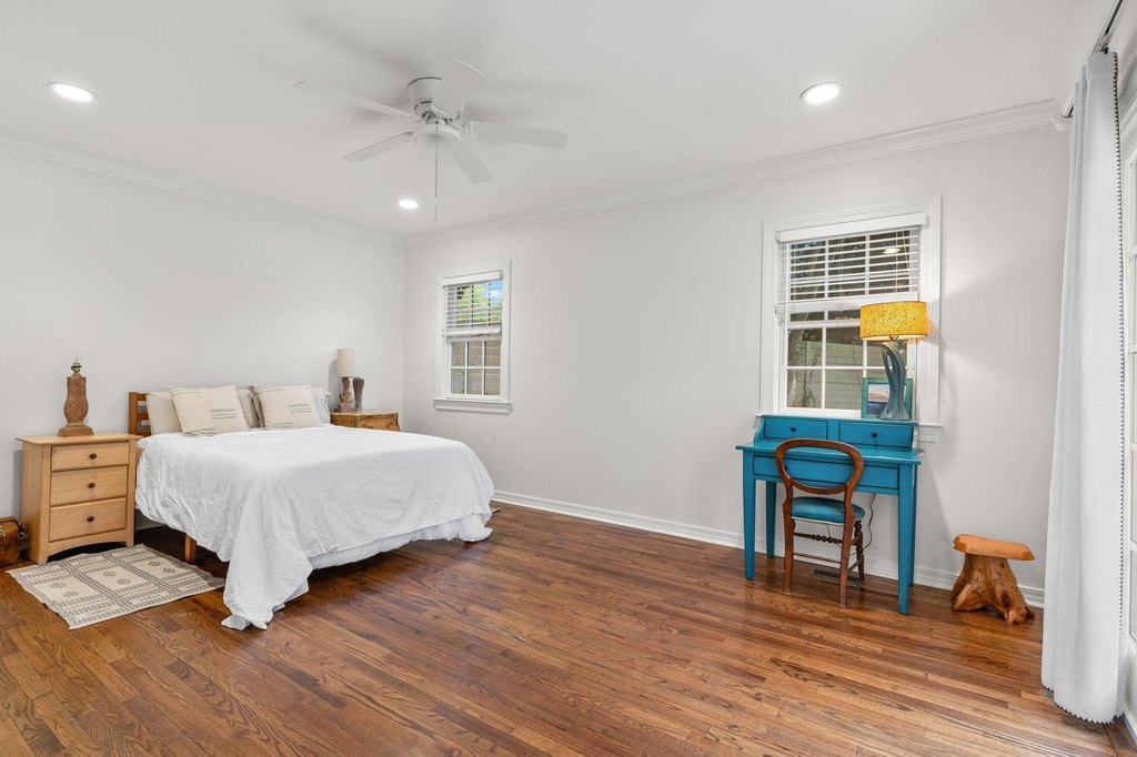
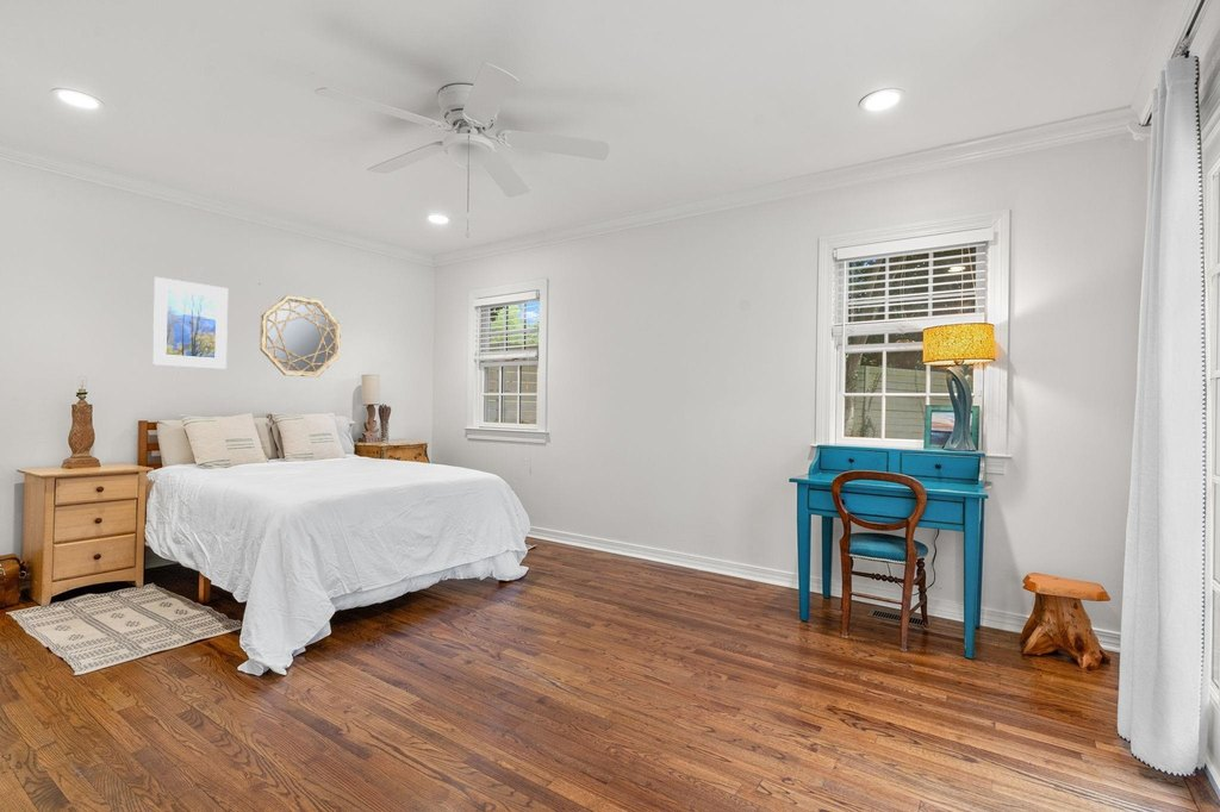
+ home mirror (301, 337)
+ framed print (191, 324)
